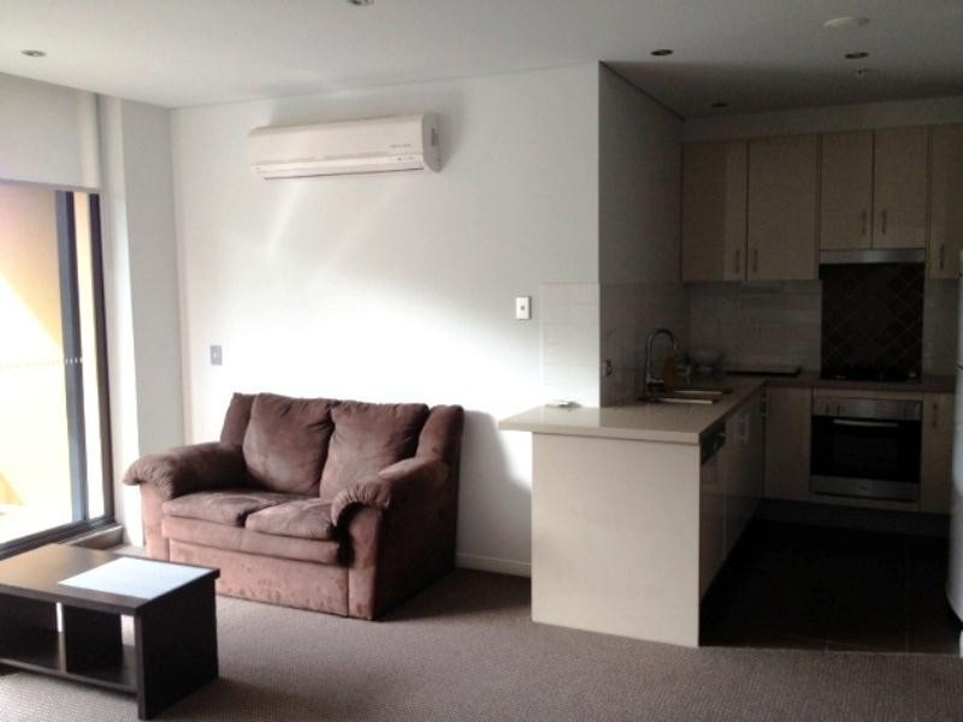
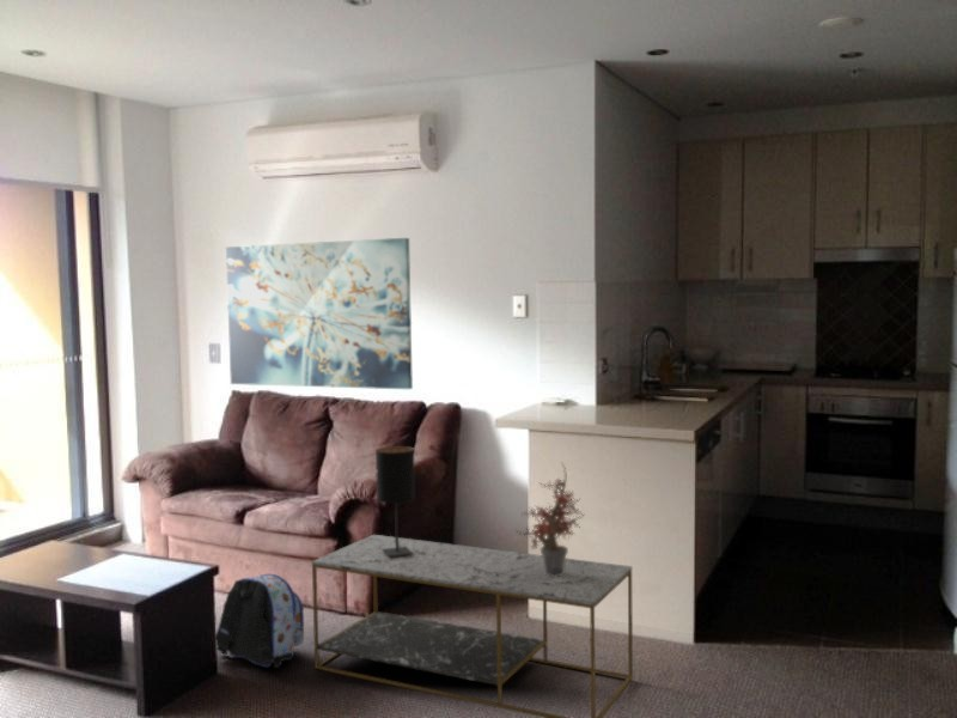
+ wall art (315, 315)
+ backpack (264, 615)
+ coffee table (465, 626)
+ table lamp (396, 500)
+ potted plant (555, 517)
